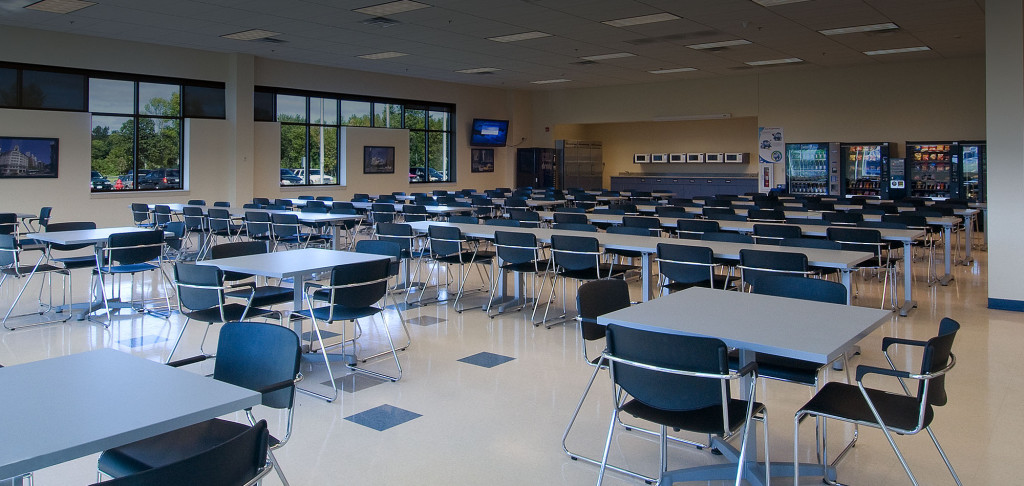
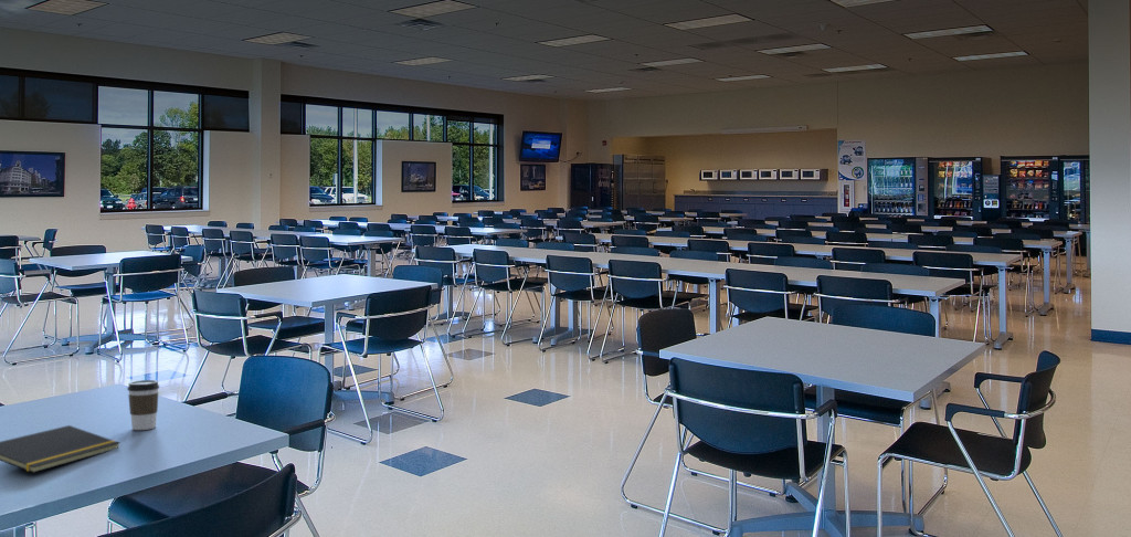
+ coffee cup (144, 404)
+ notepad (52, 446)
